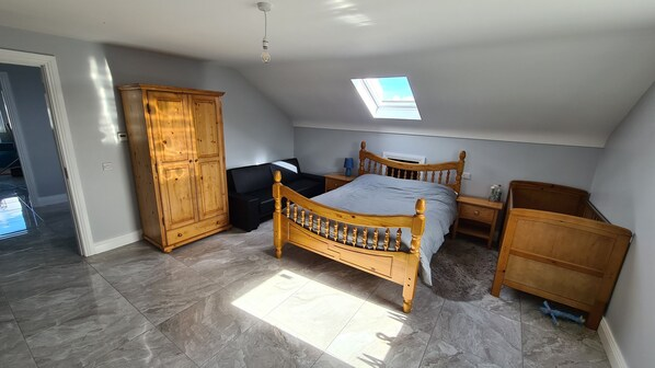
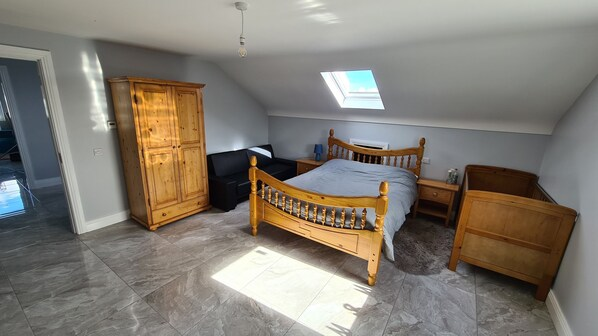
- plush toy (561, 314)
